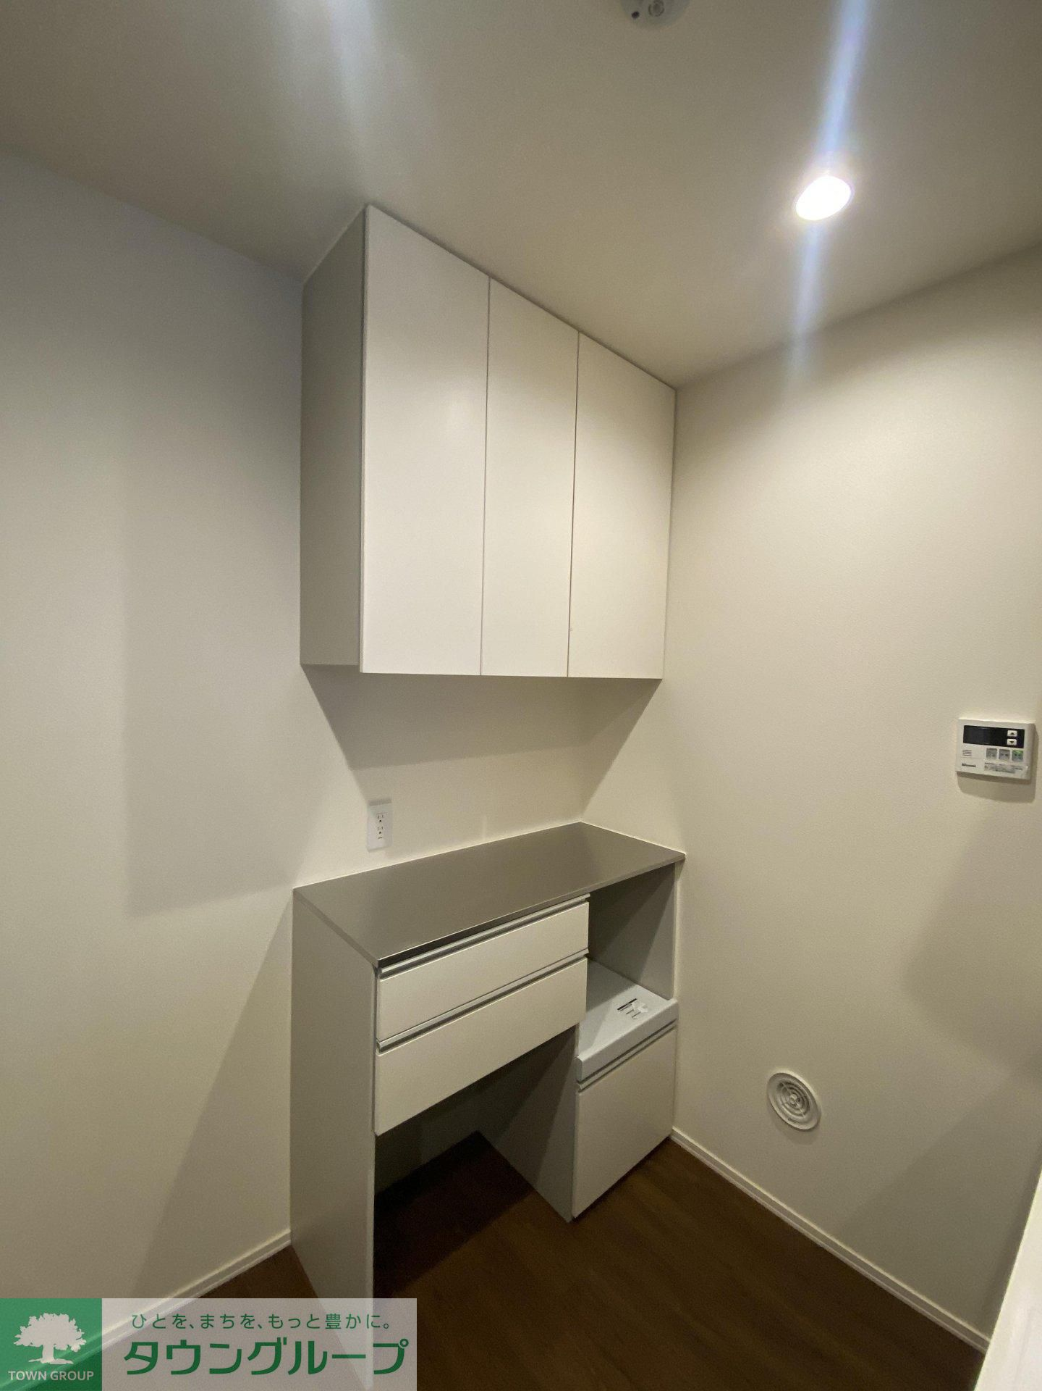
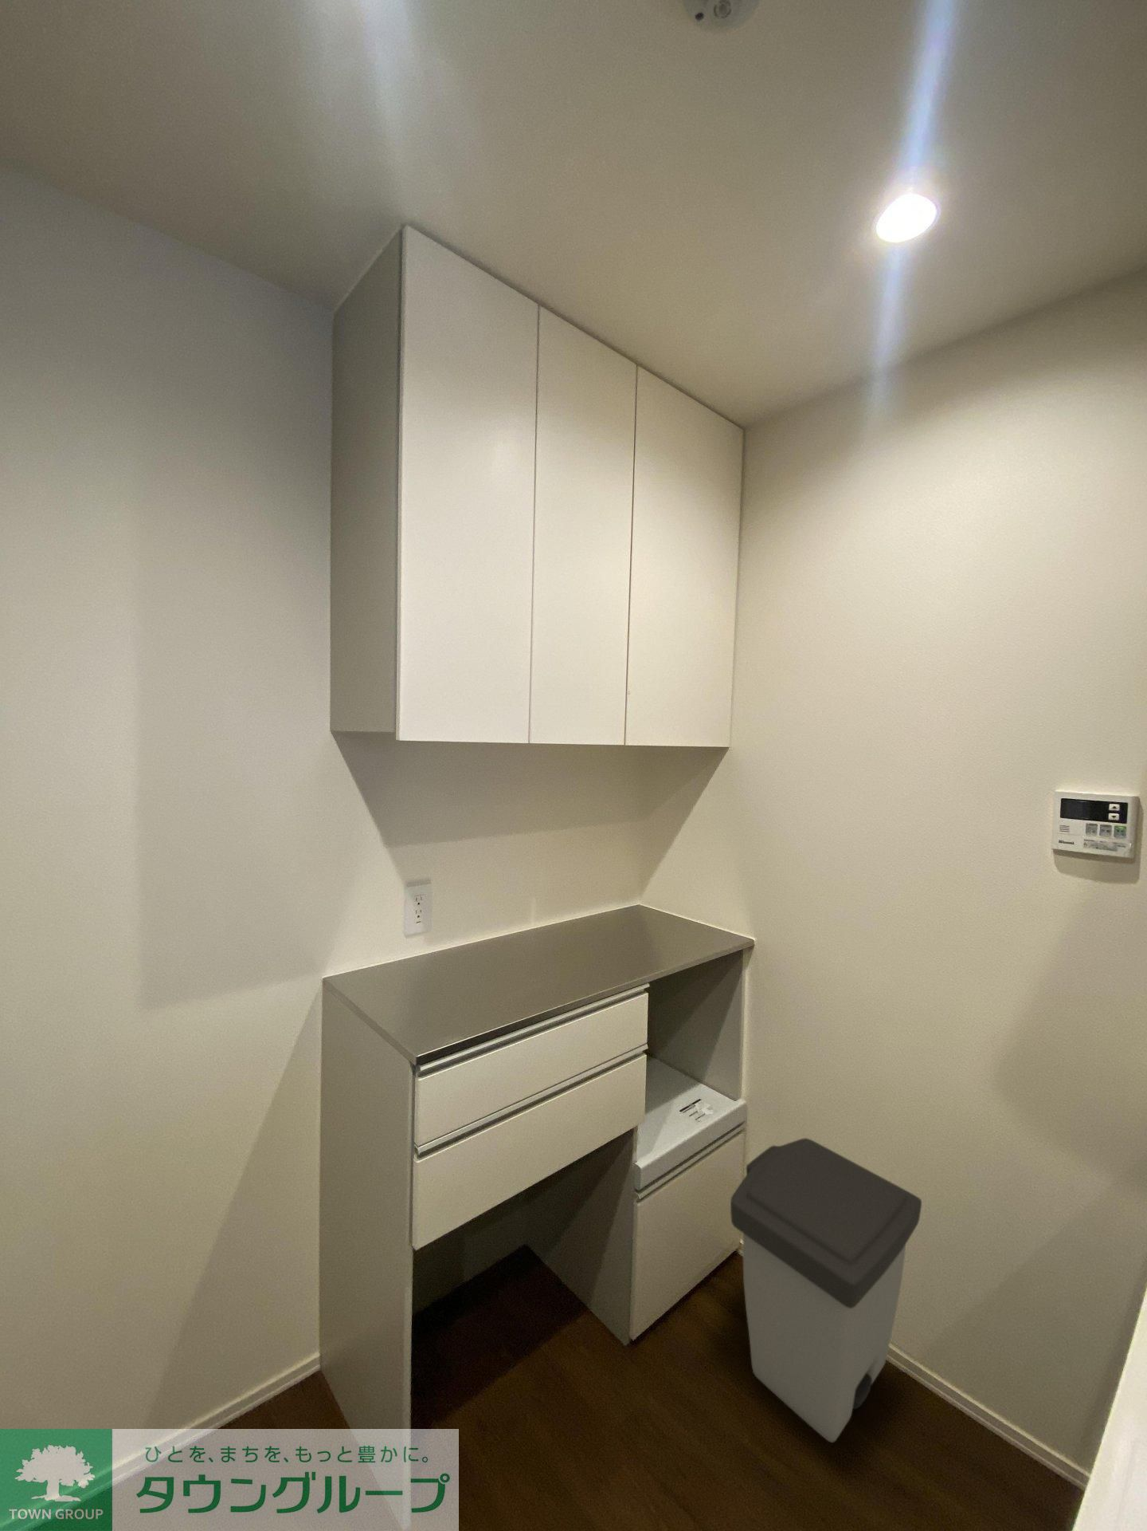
+ trash can (819, 1278)
